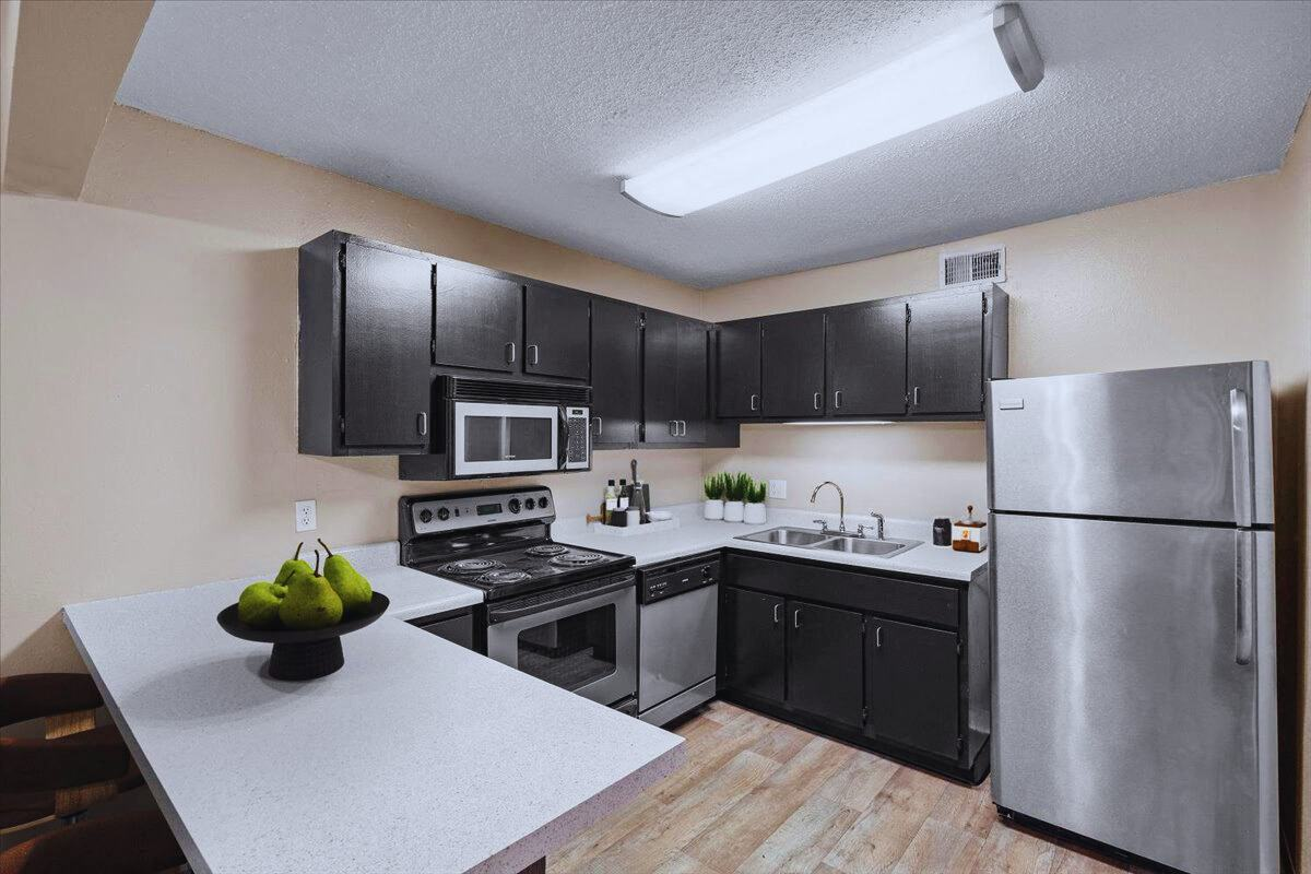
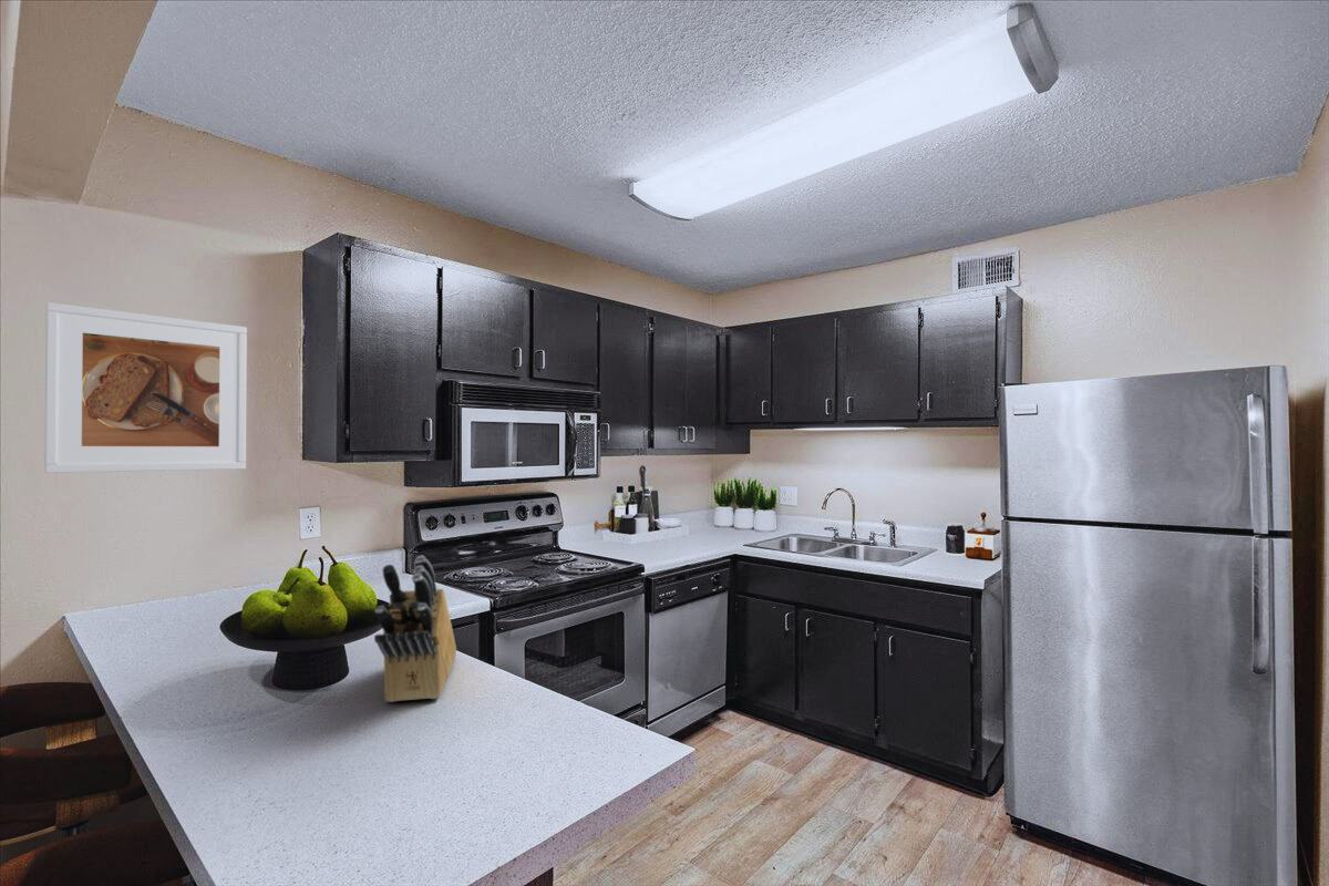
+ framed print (154, 393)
+ knife block (419, 617)
